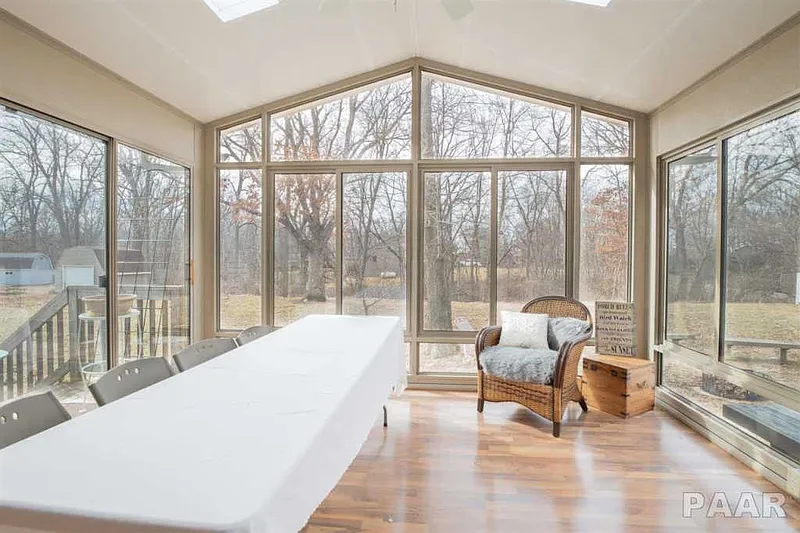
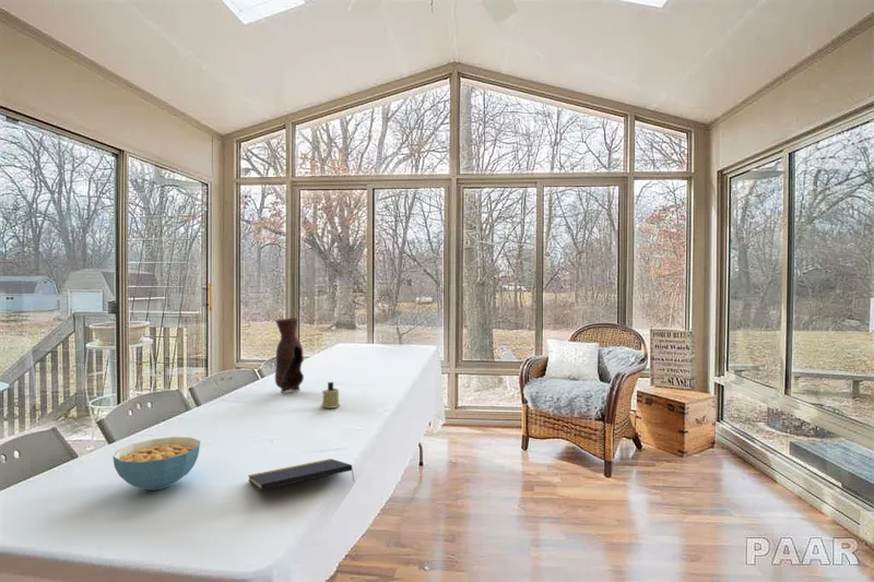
+ notepad (299, 473)
+ vase (290, 355)
+ cereal bowl (158, 466)
+ candle (330, 394)
